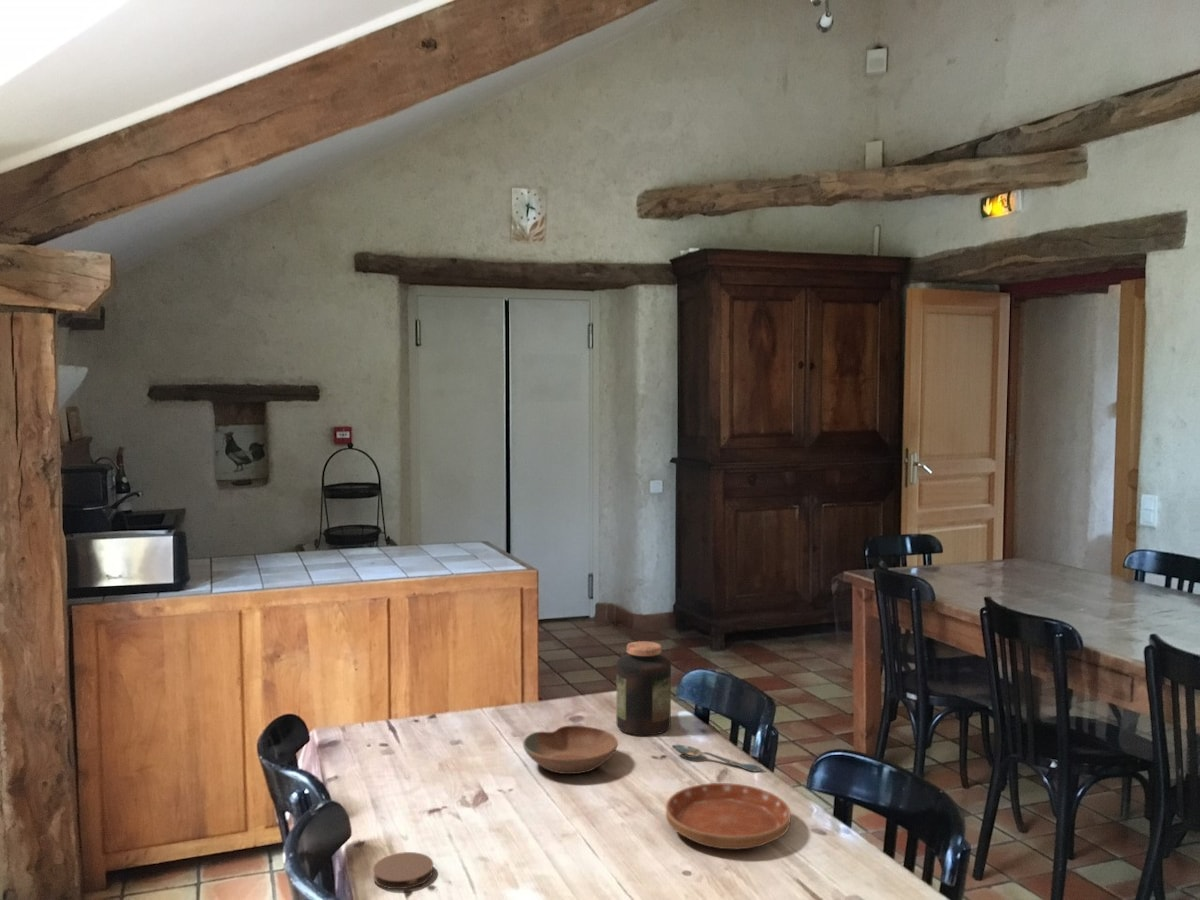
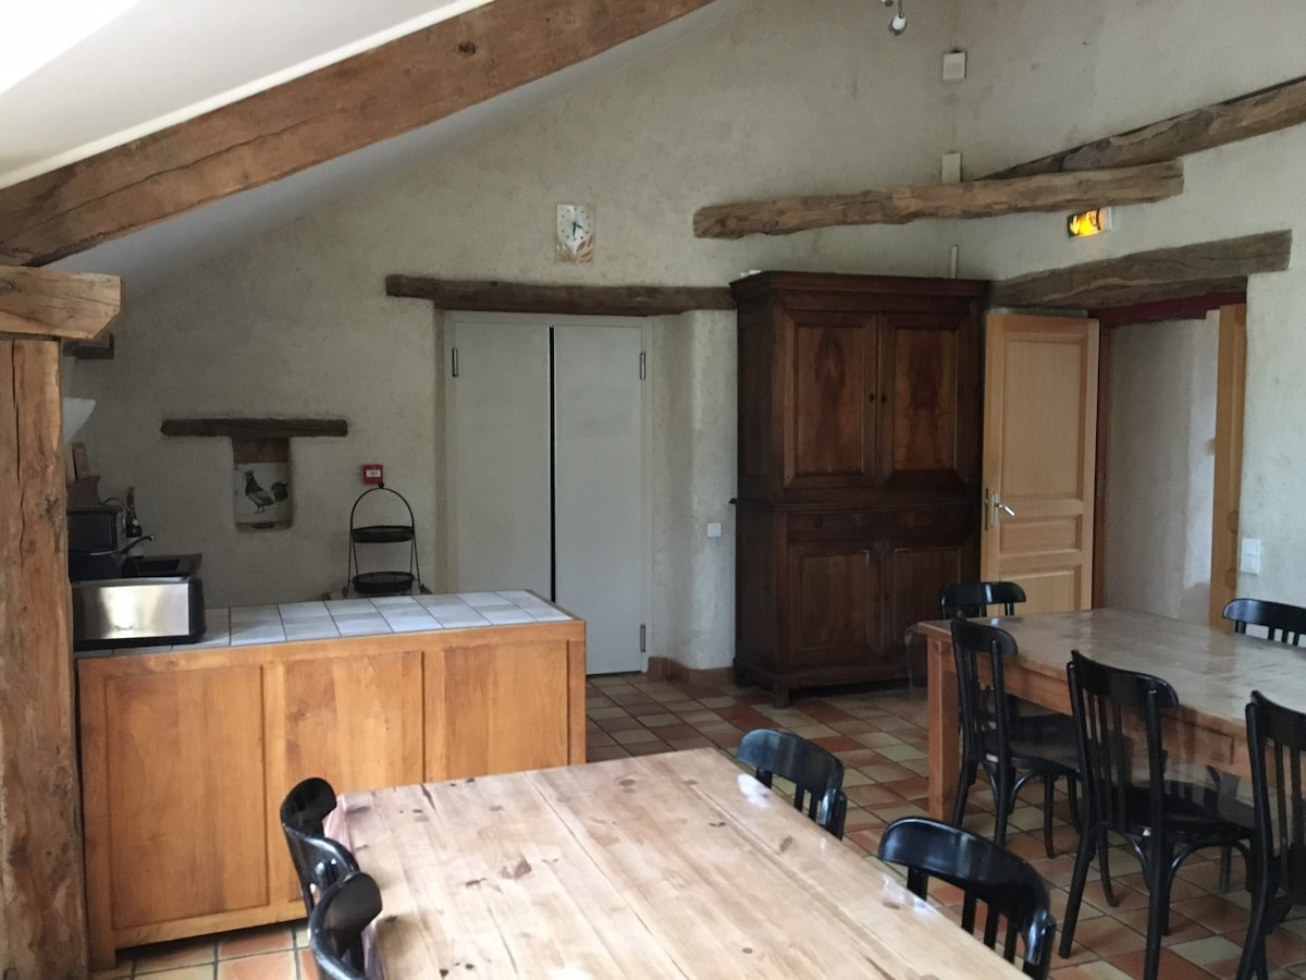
- saucer (727, 816)
- jar (643, 685)
- bowl (570, 752)
- spoon (717, 758)
- coaster (403, 870)
